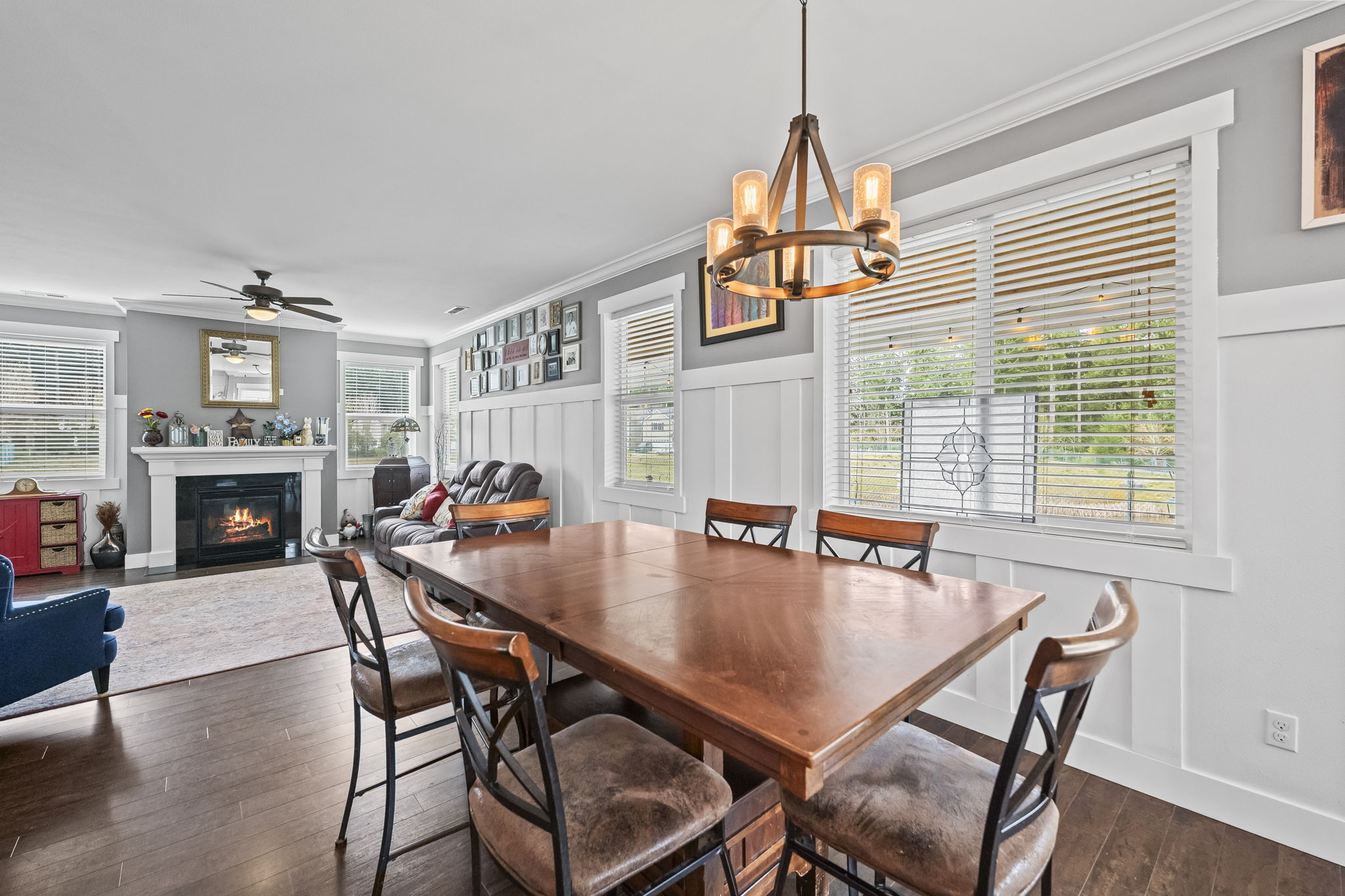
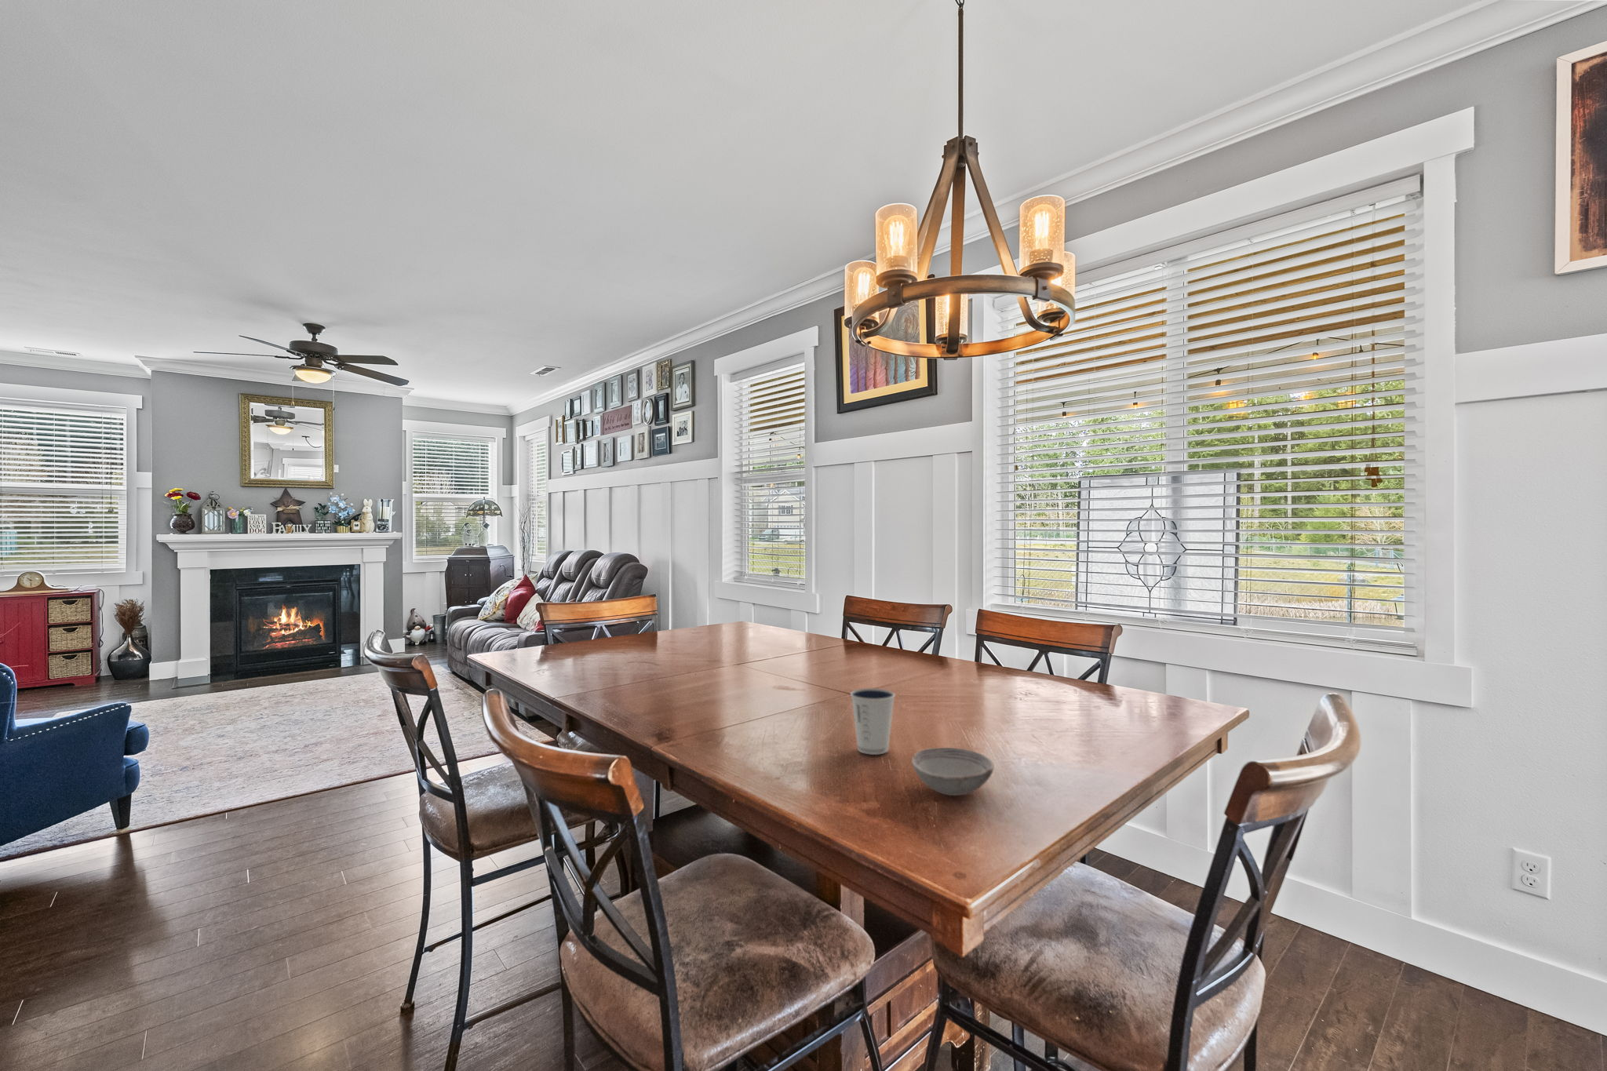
+ bowl (952, 776)
+ dixie cup (872, 722)
